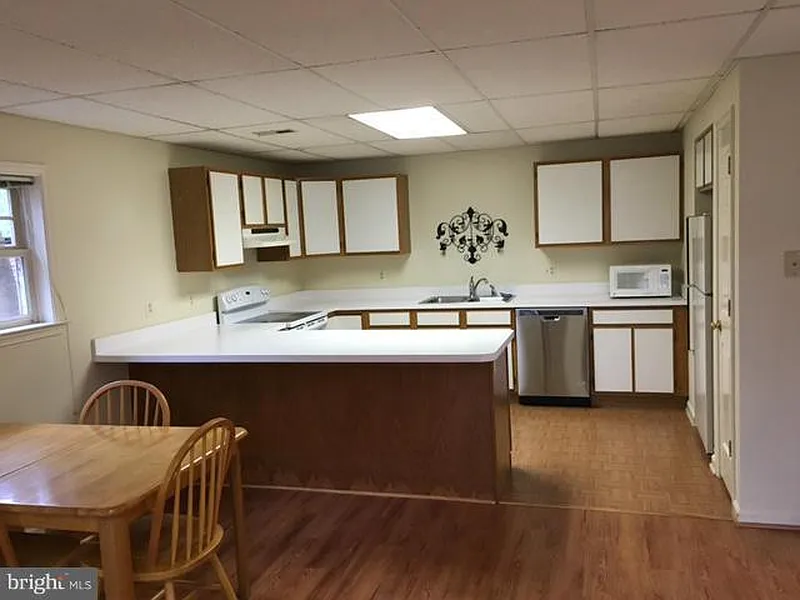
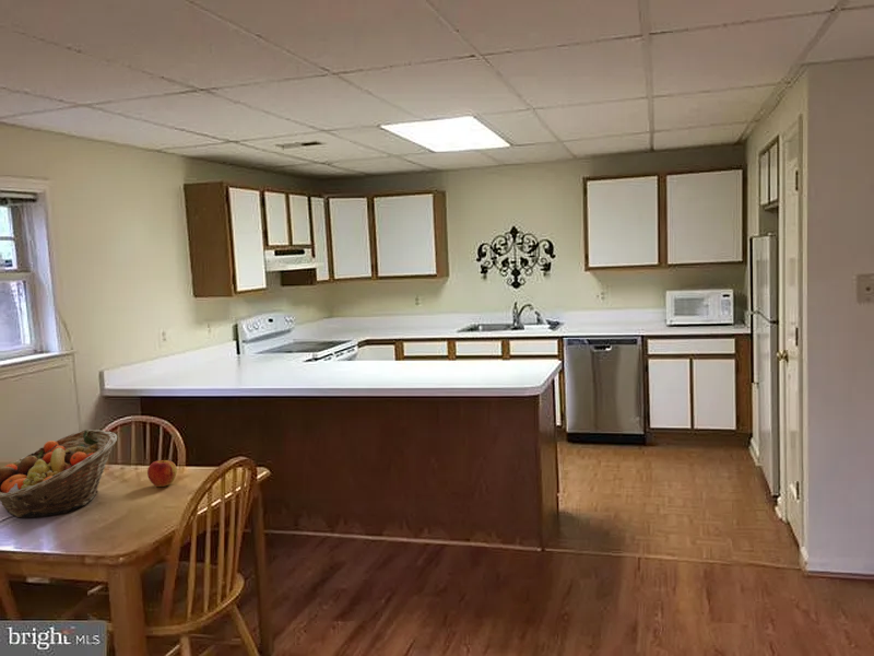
+ fruit basket (55, 471)
+ apple (162, 471)
